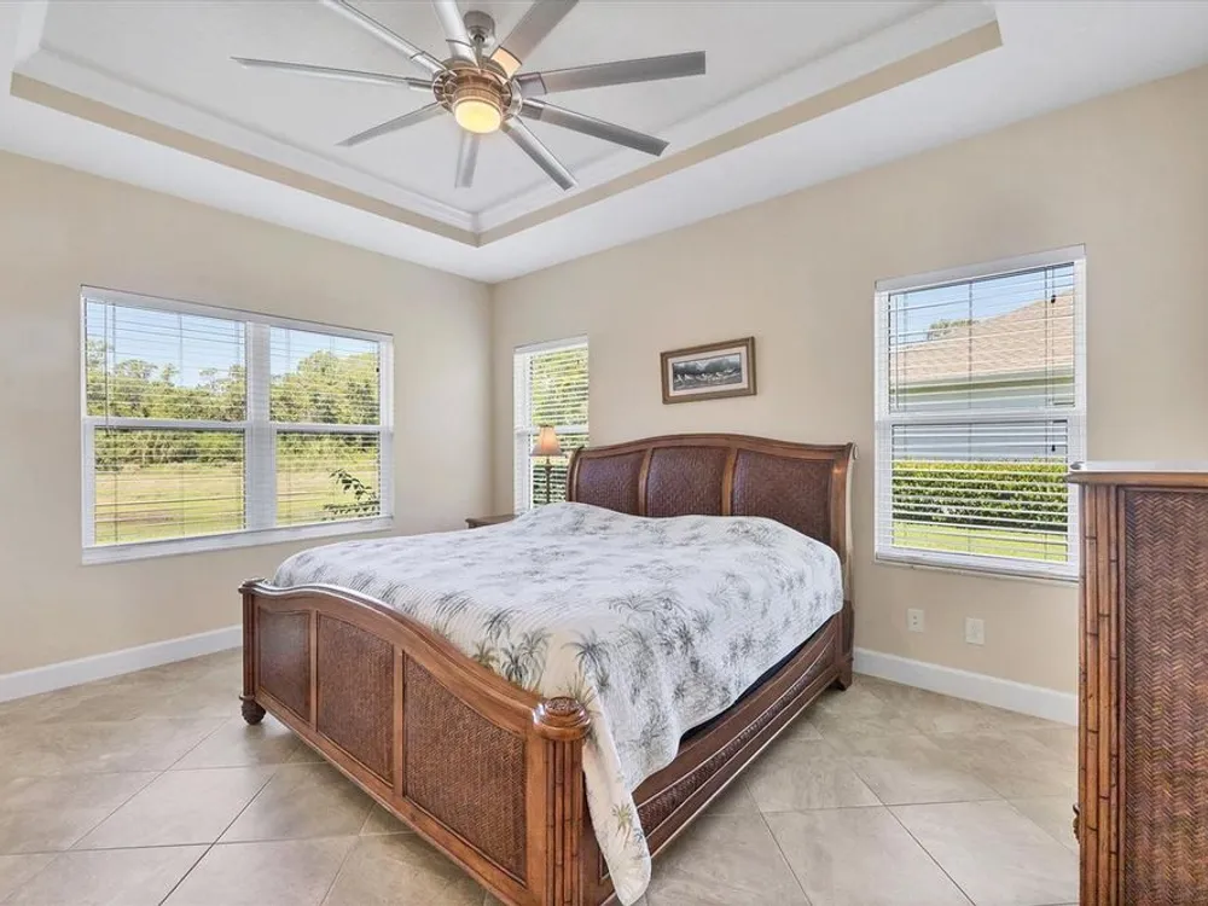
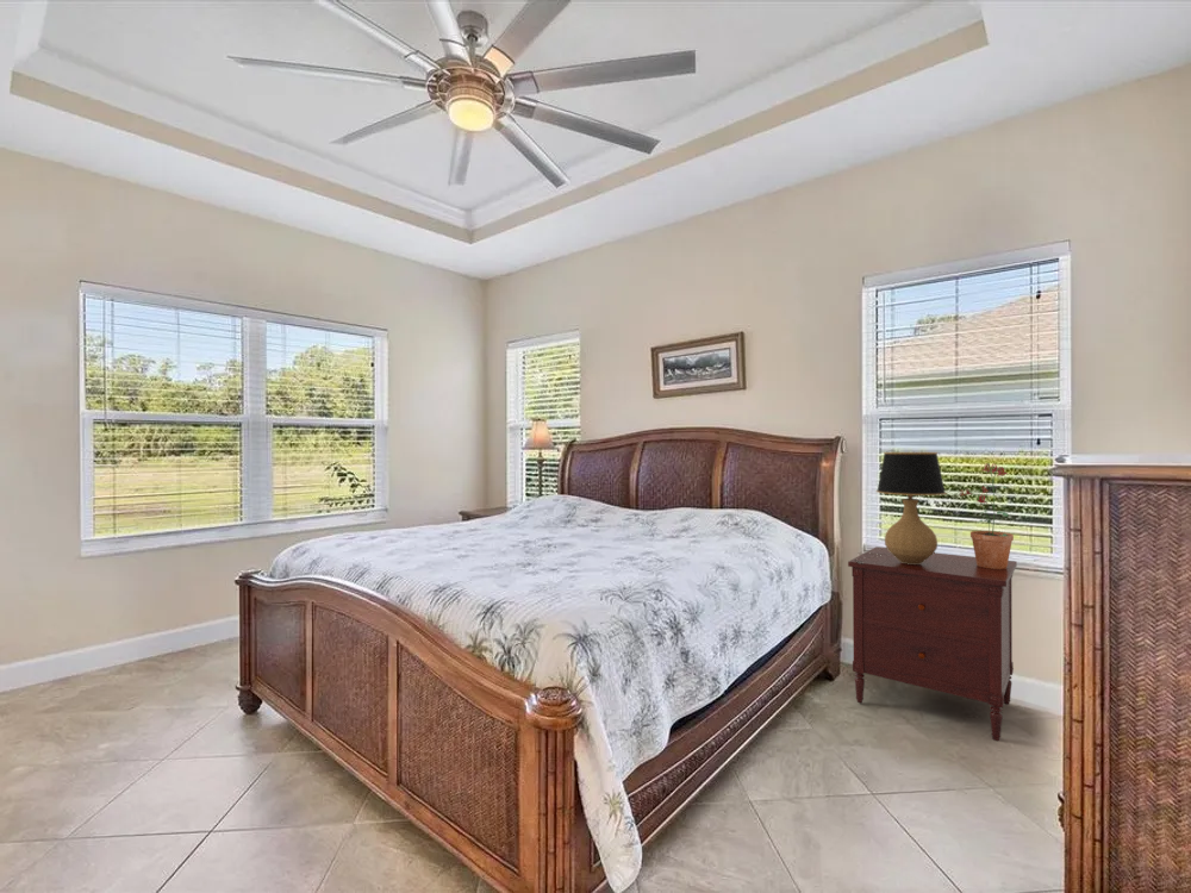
+ table lamp (904, 506)
+ dresser (931, 632)
+ potted plant (986, 514)
